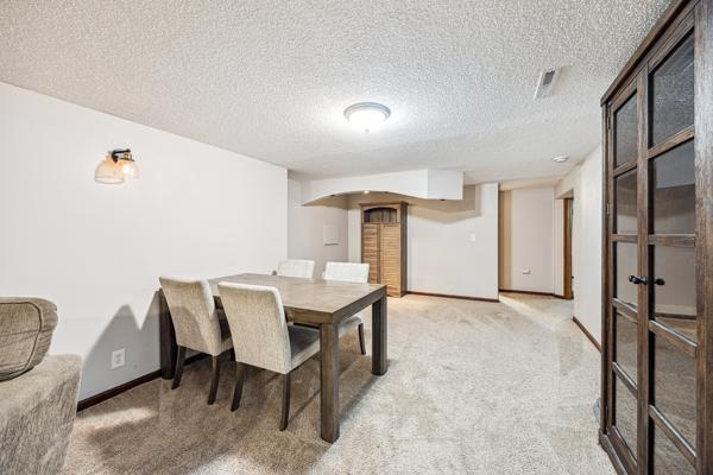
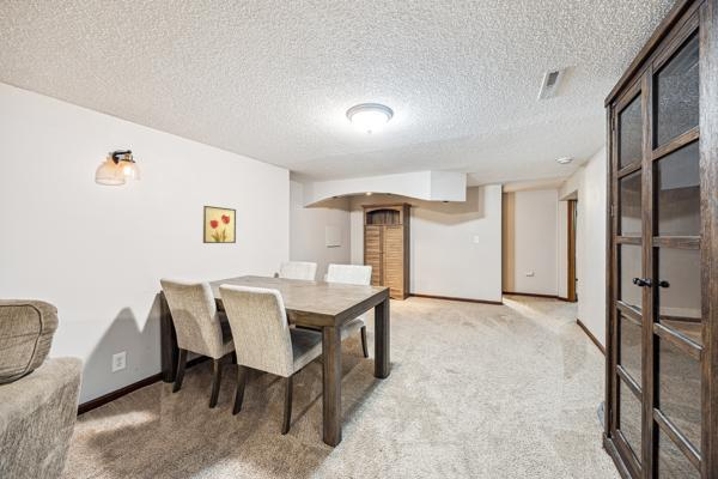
+ wall art (219, 225)
